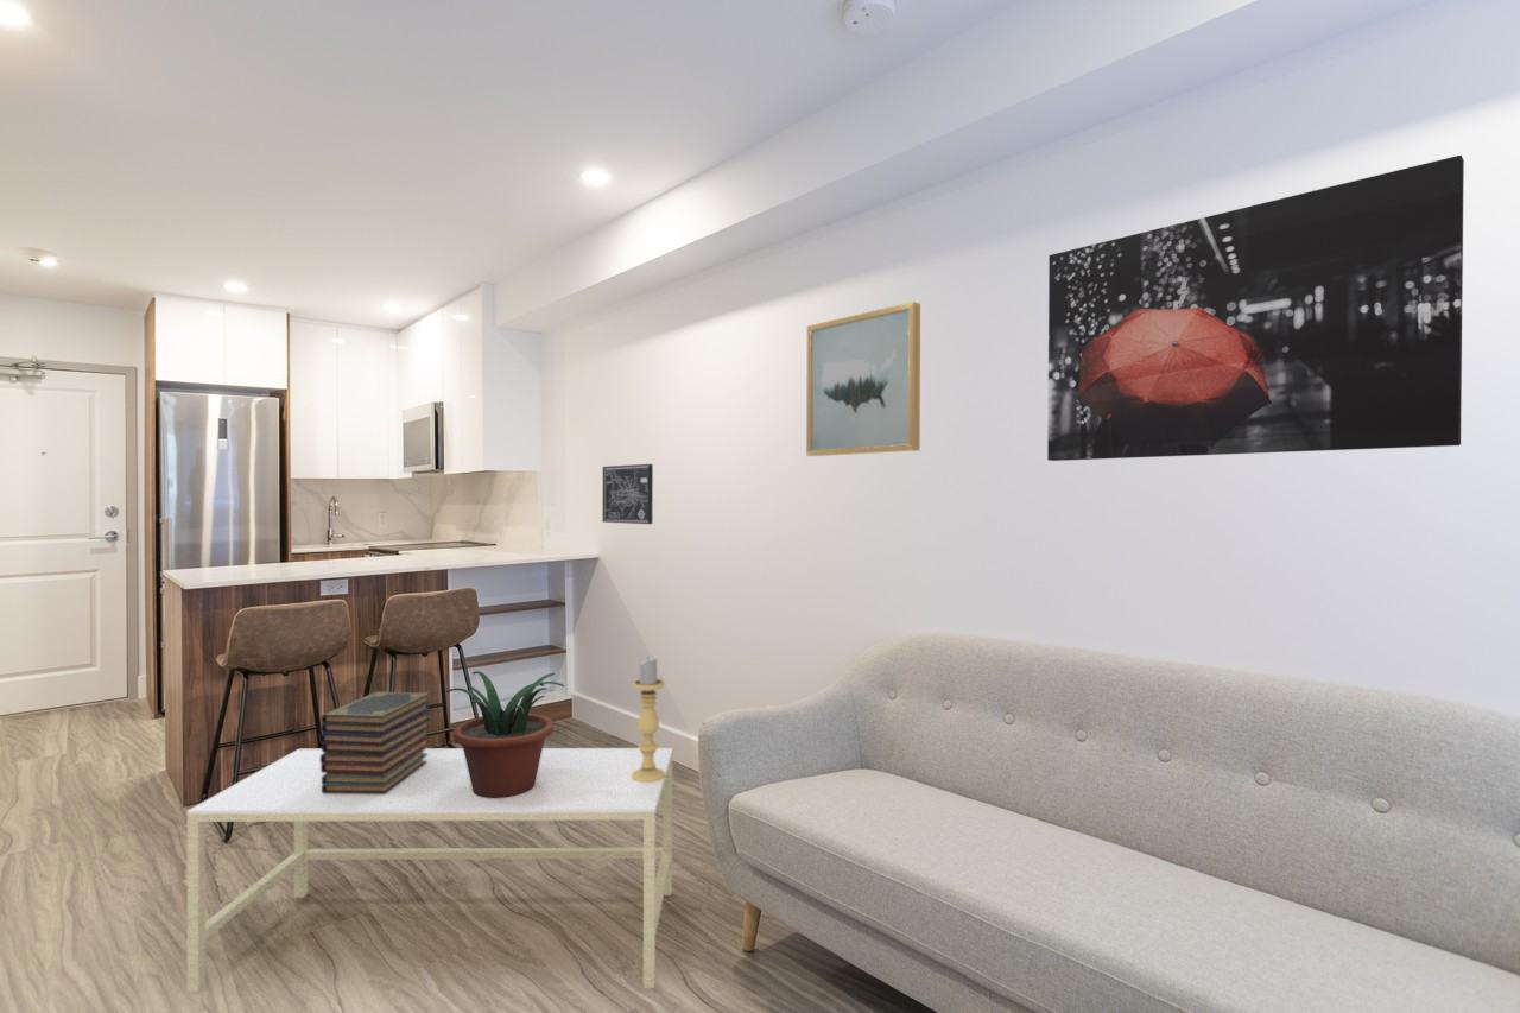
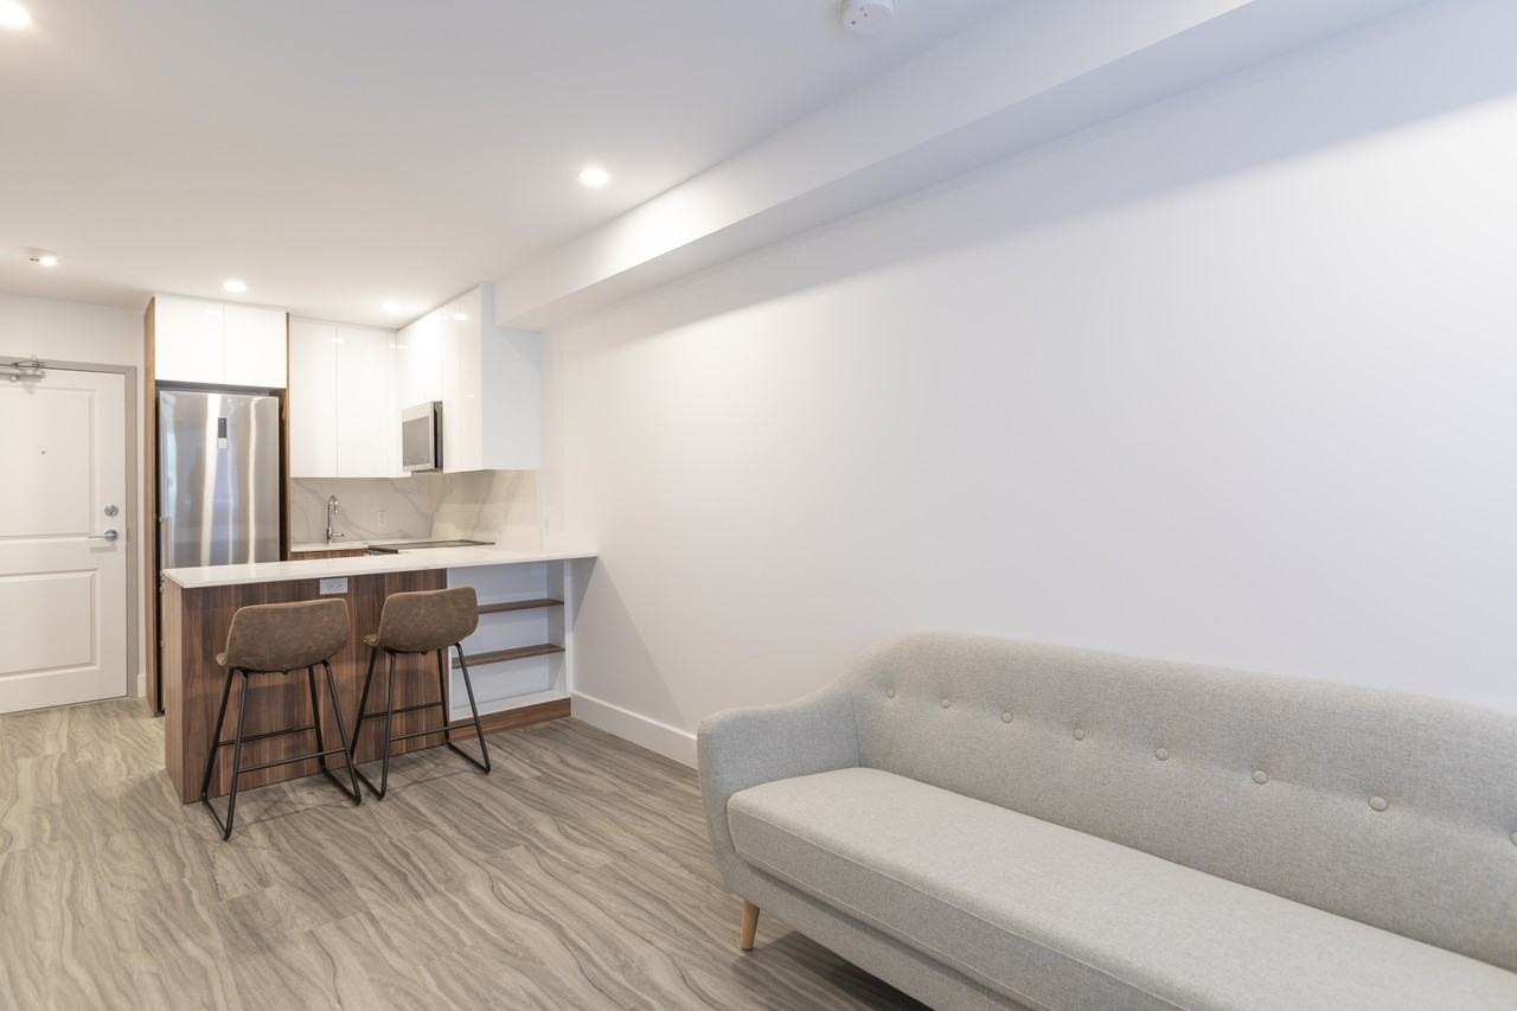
- wall art (860, 384)
- wall art (1221, 334)
- candle holder (648, 715)
- coffee table (457, 855)
- wall art (626, 494)
- potted plant (508, 729)
- book stack (378, 740)
